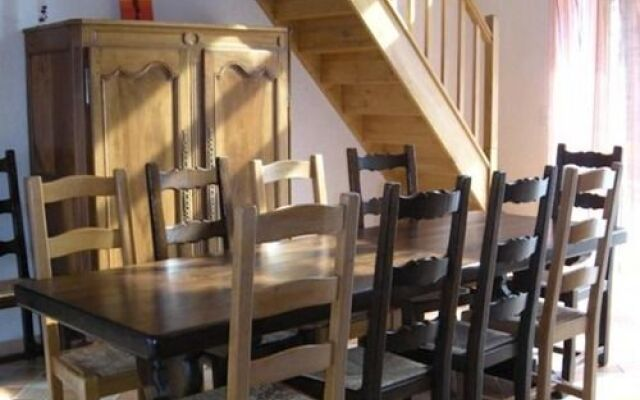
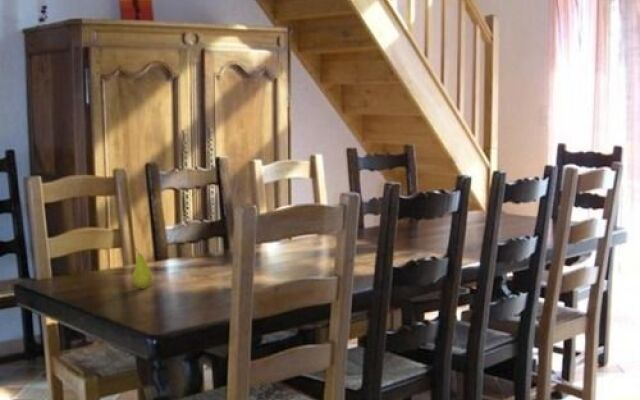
+ fruit (141, 268)
